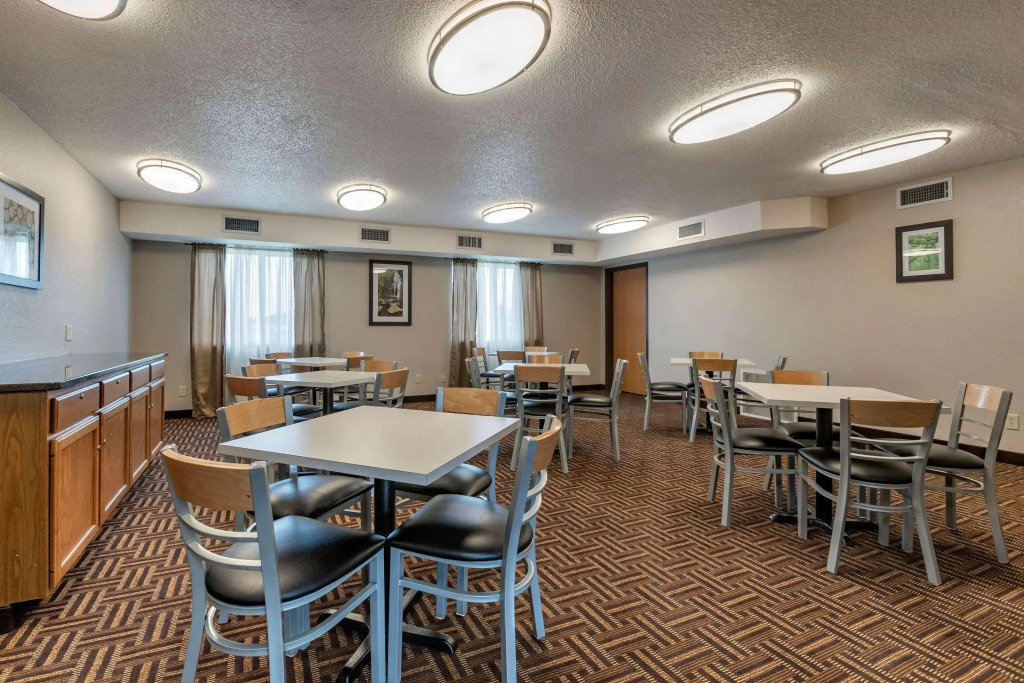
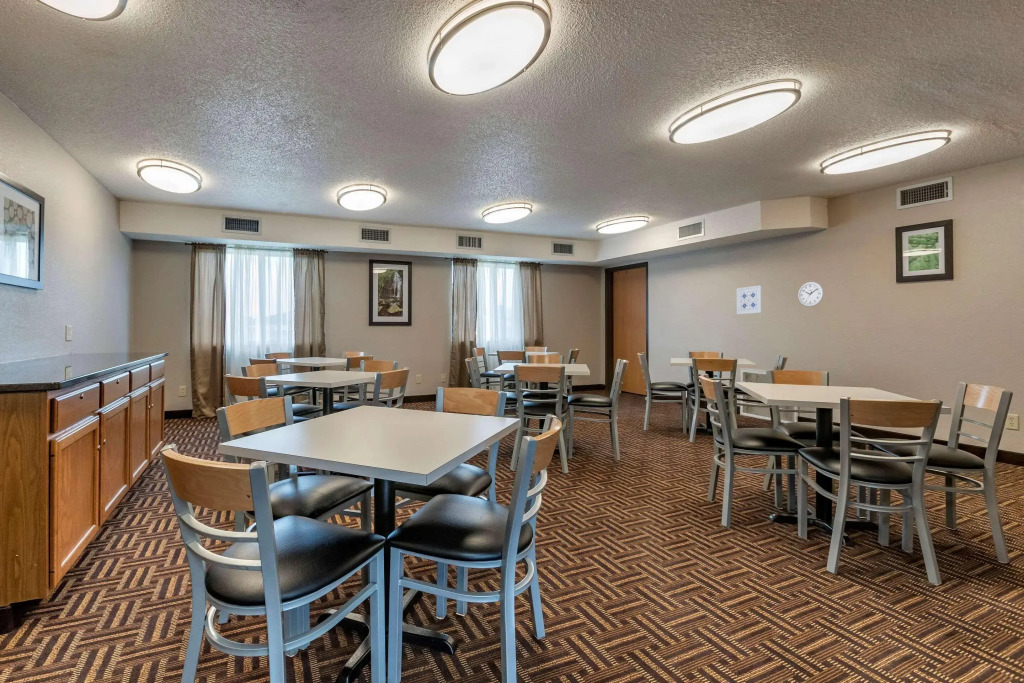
+ wall art (749, 300)
+ wall clock (810, 294)
